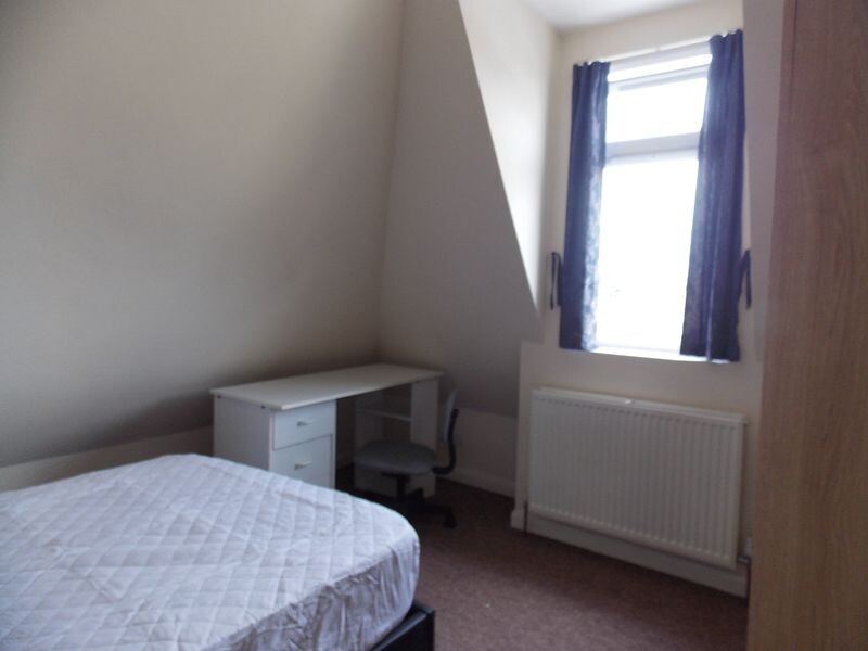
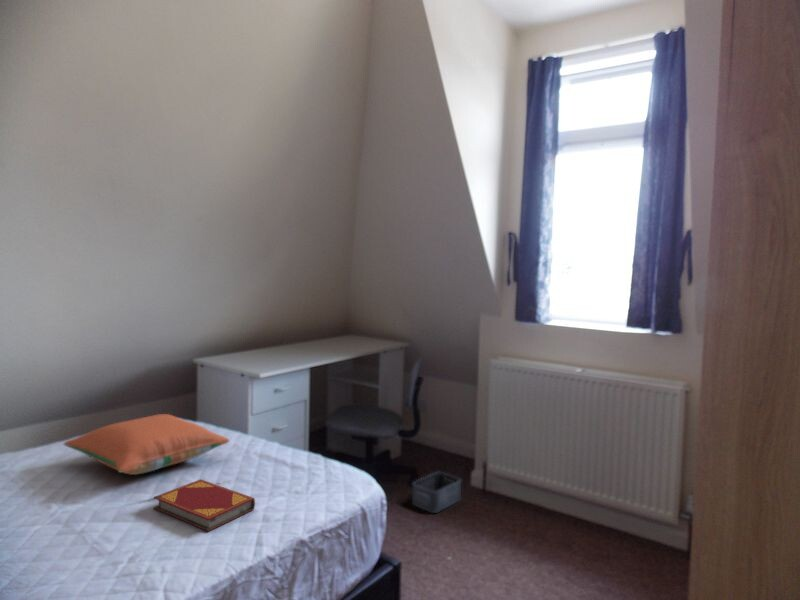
+ pillow (148, 442)
+ storage bin (436, 491)
+ hardback book (204, 503)
